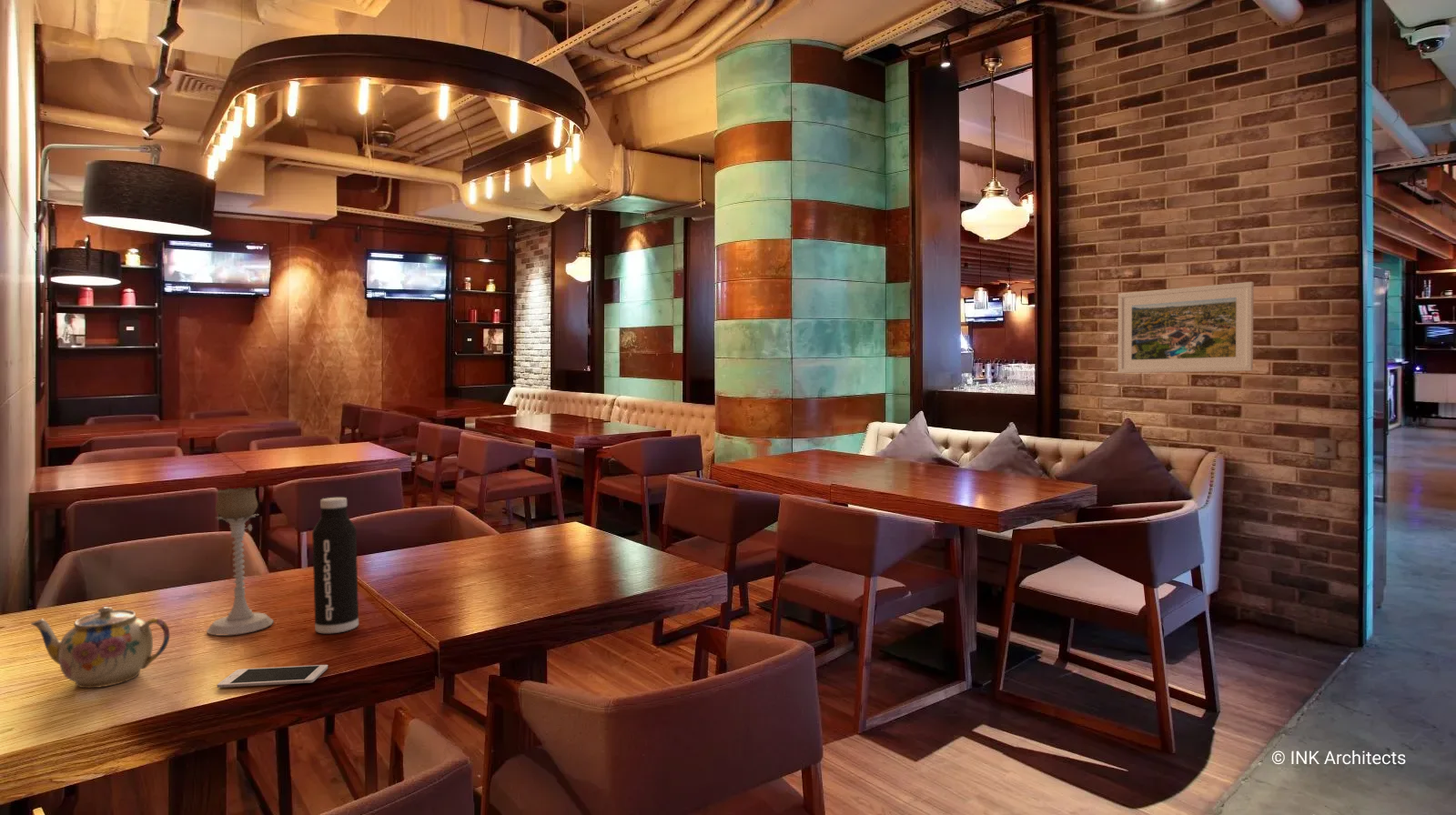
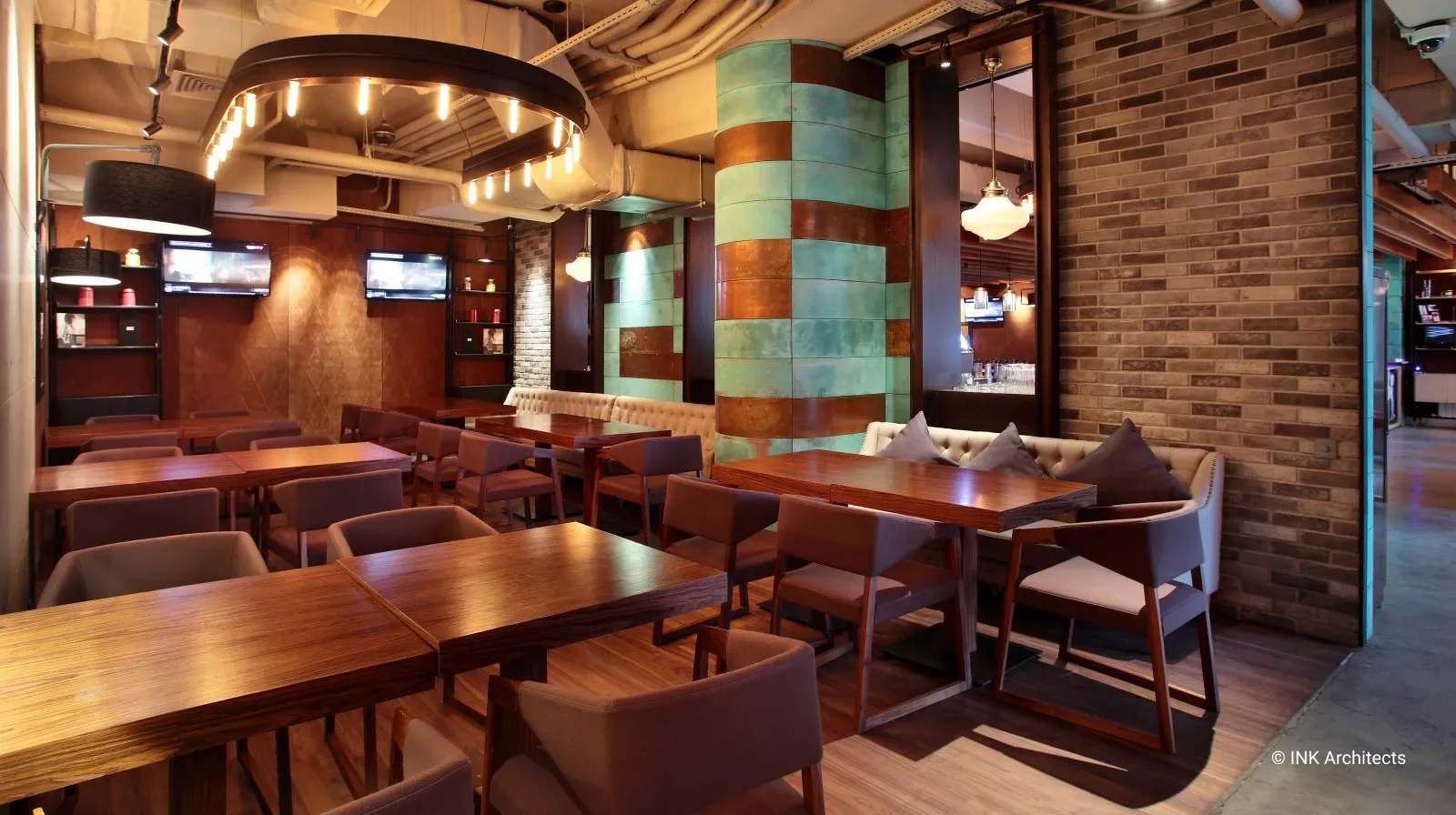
- cell phone (274, 676)
- candle holder (238, 558)
- teapot (101, 643)
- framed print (1181, 329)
- water bottle (335, 563)
